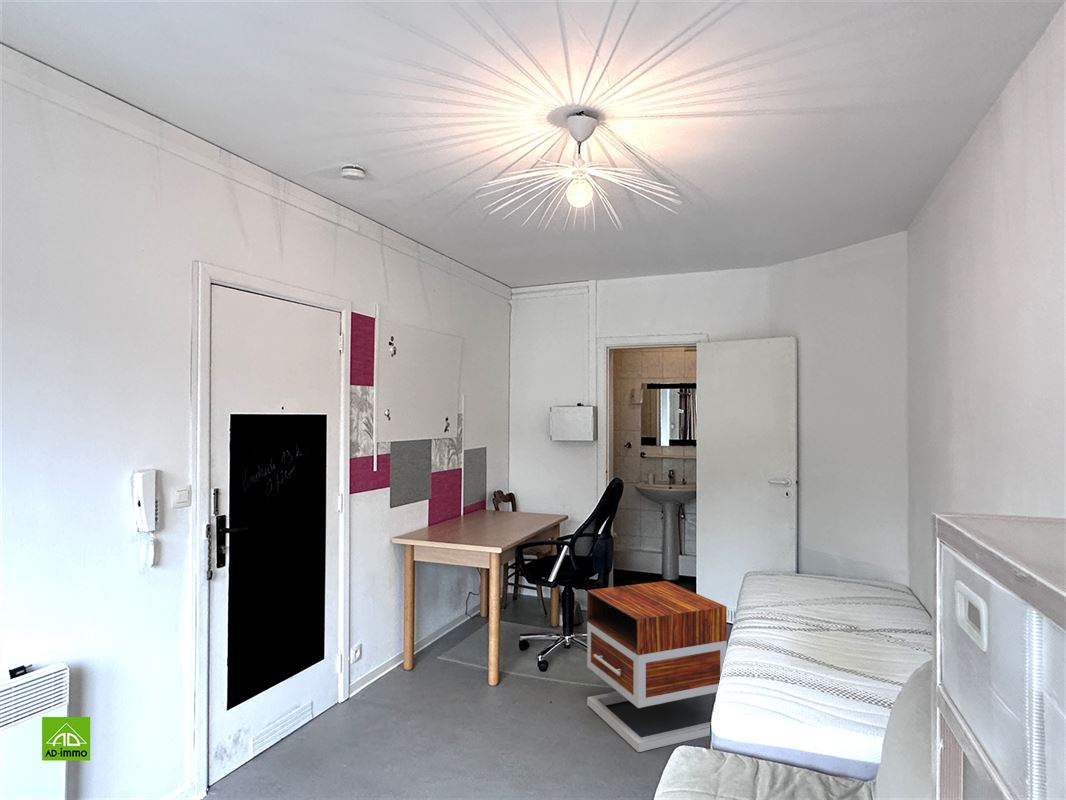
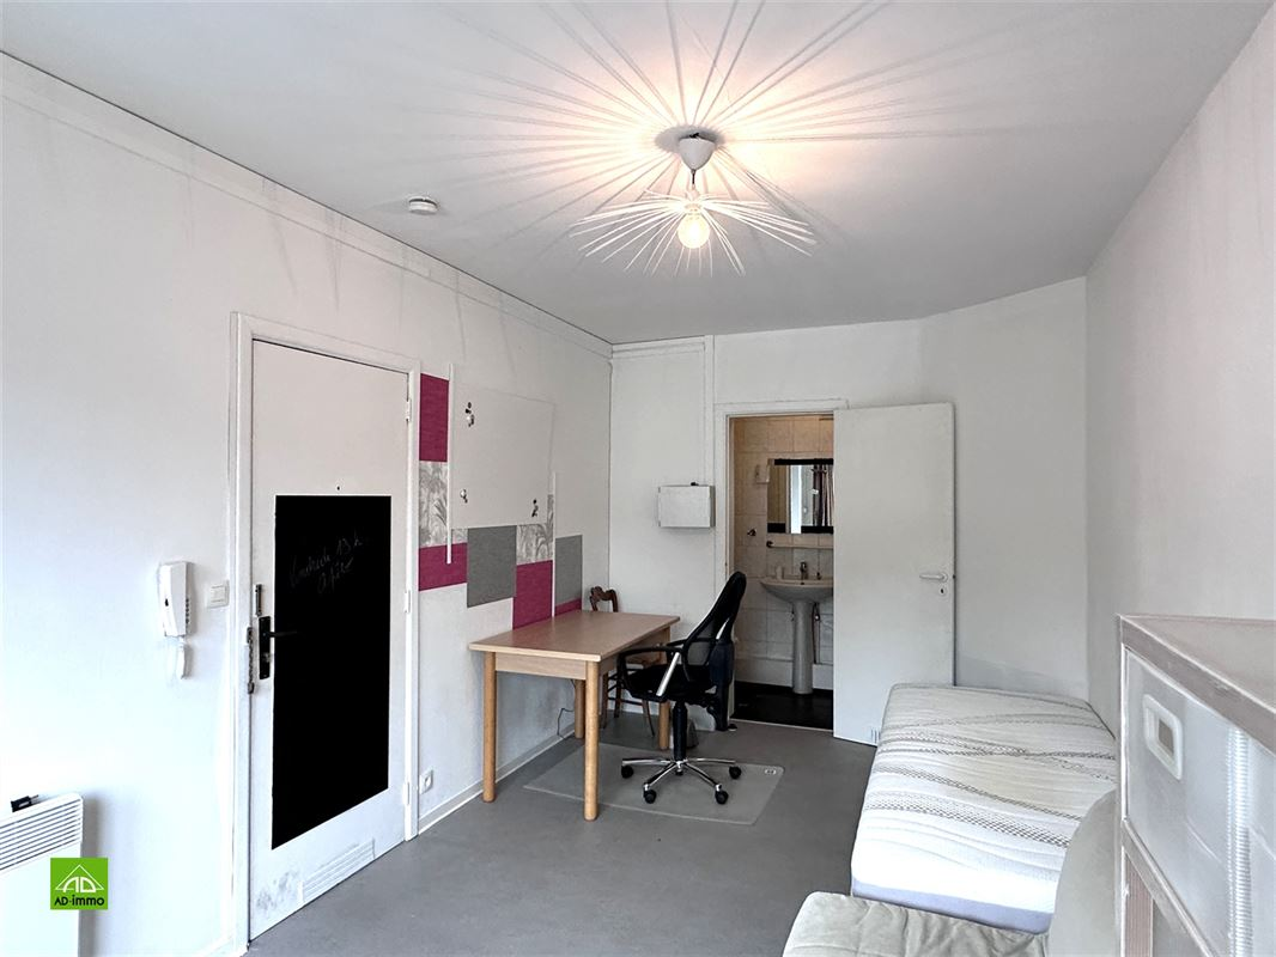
- nightstand (651, 658)
